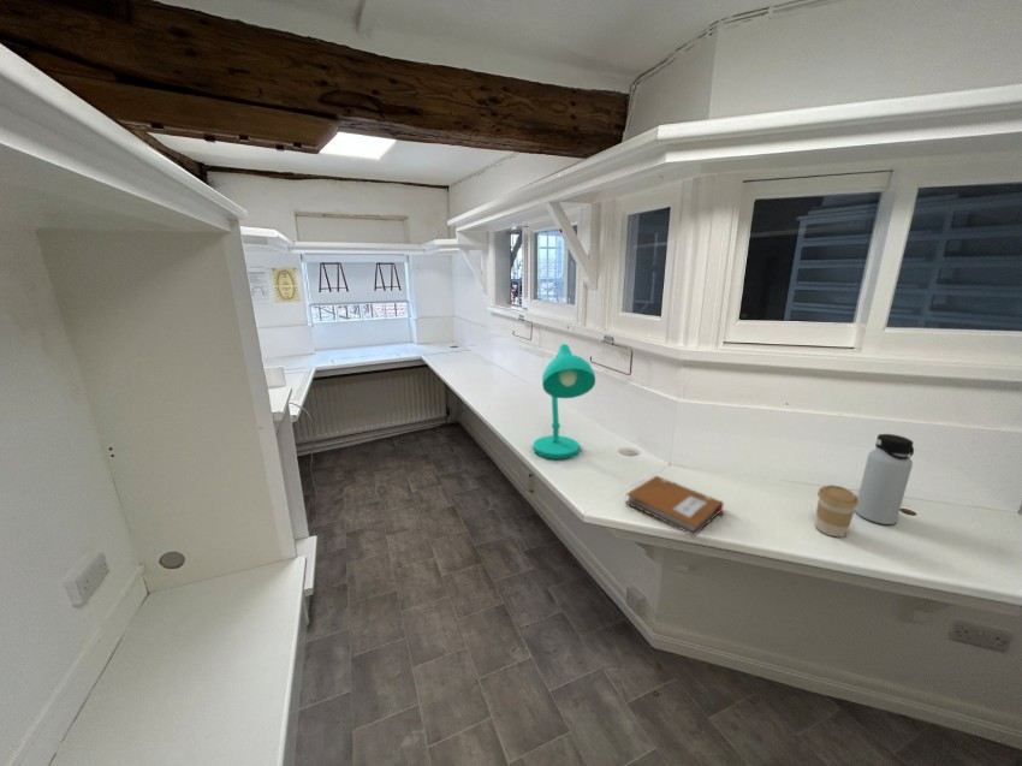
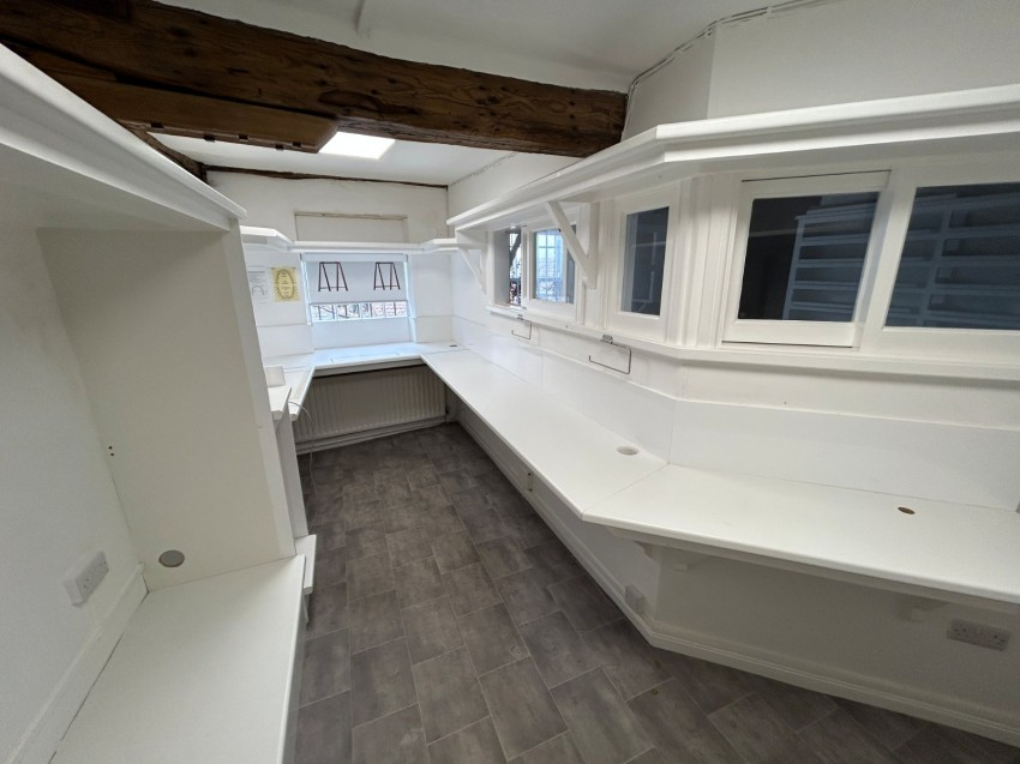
- desk lamp (557, 403)
- water bottle (885, 477)
- notebook (676, 503)
- coffee cup (834, 510)
